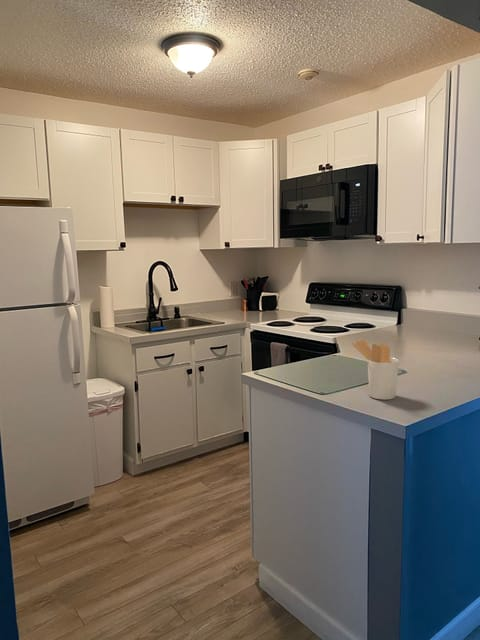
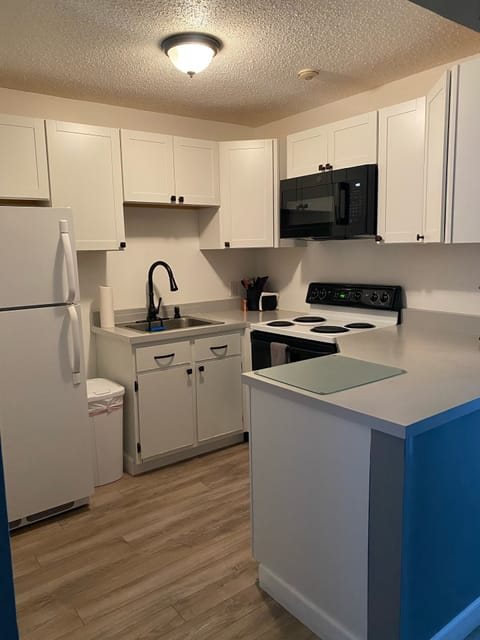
- utensil holder (375, 367)
